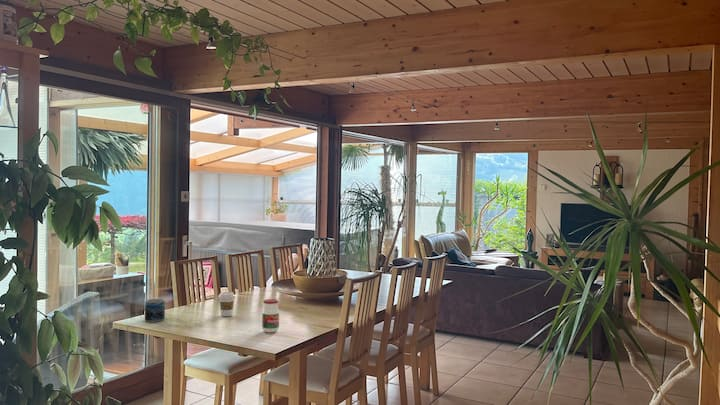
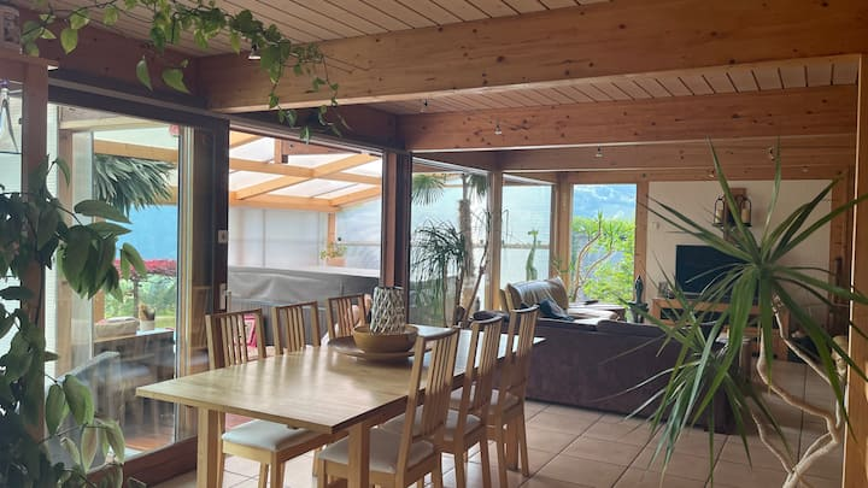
- mug (152, 309)
- coffee cup (226, 304)
- jar (270, 315)
